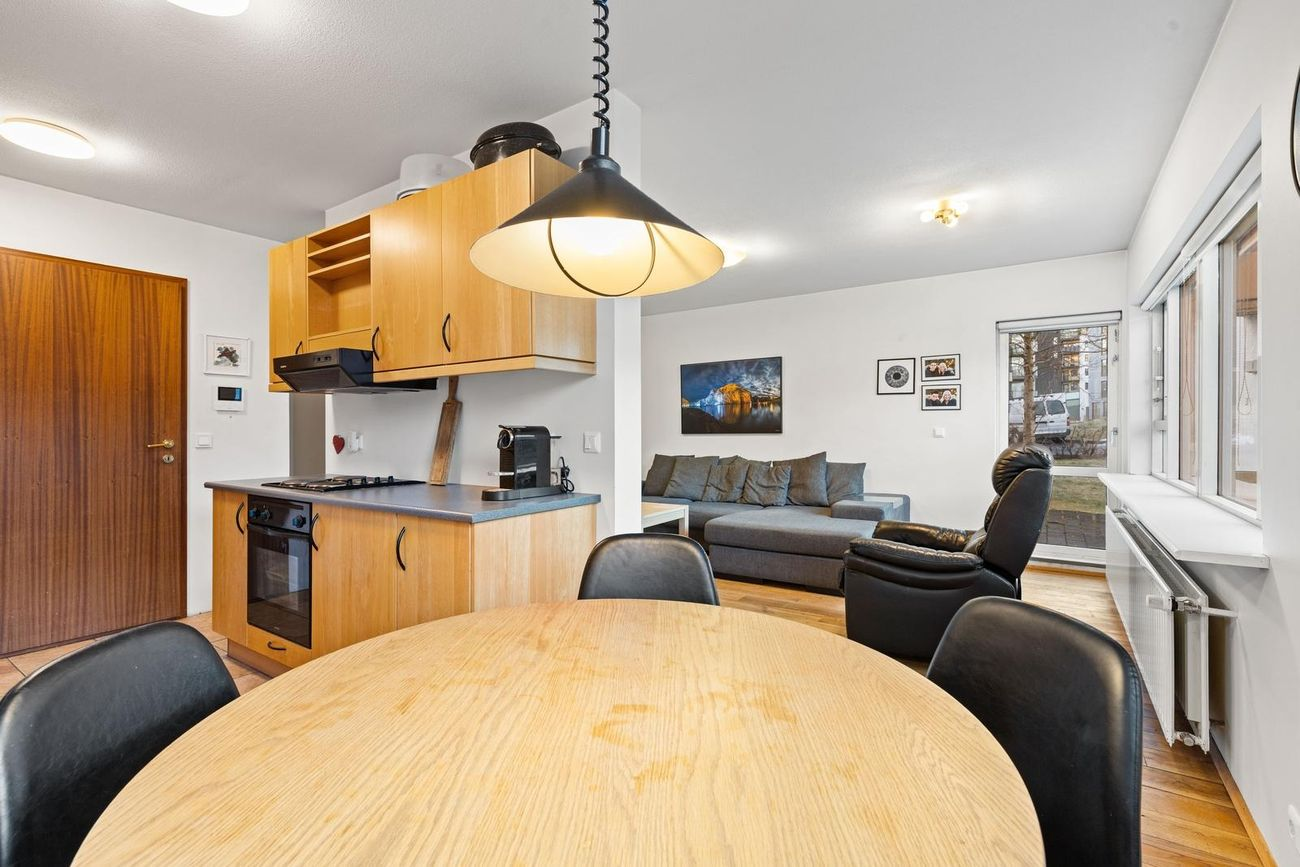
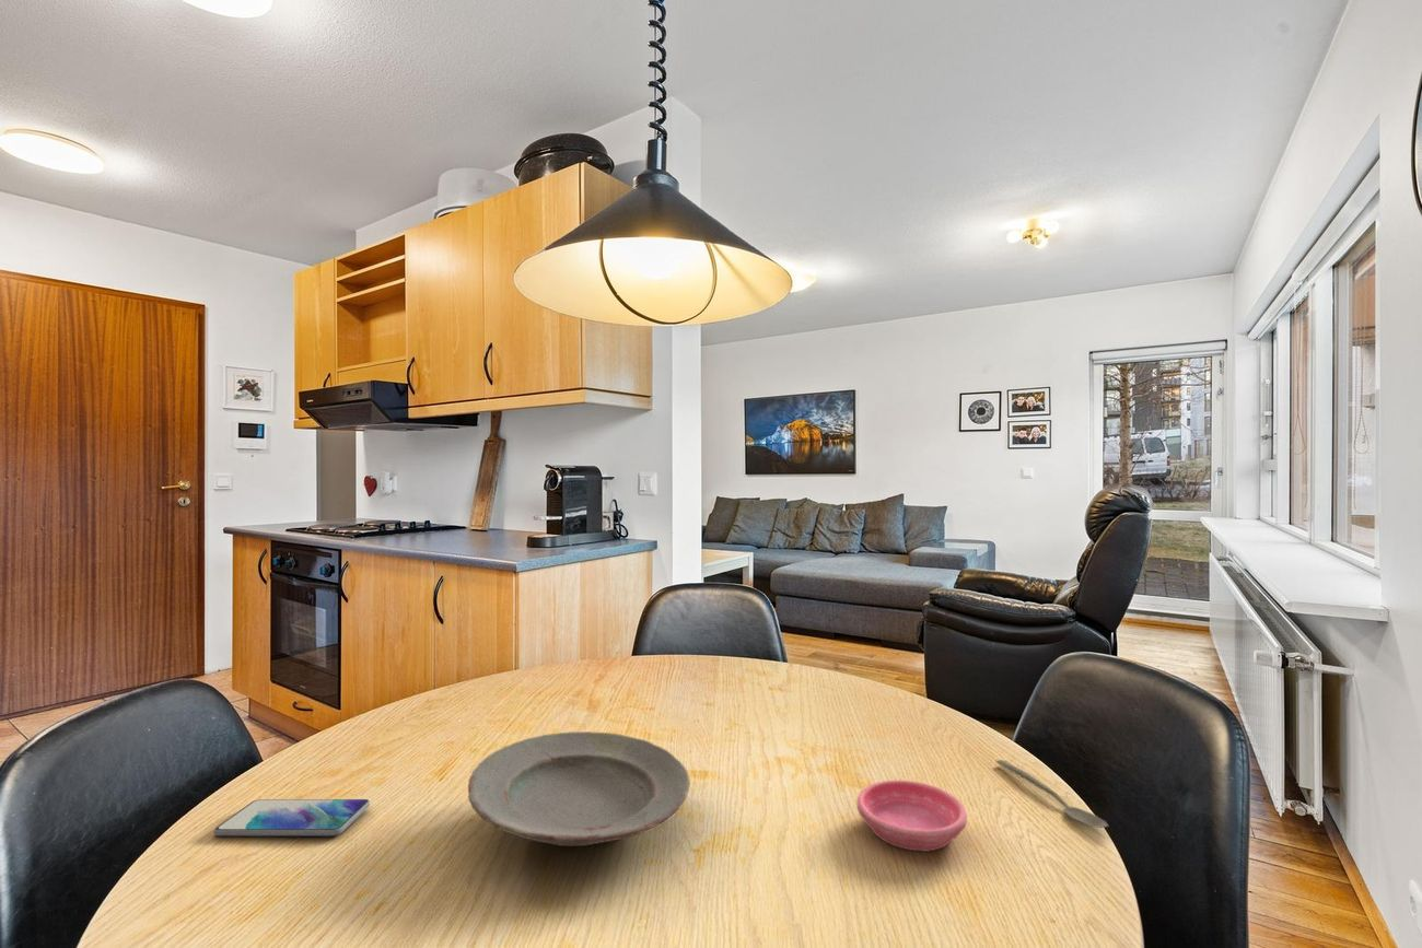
+ plate (581, 795)
+ saucer (910, 816)
+ smartphone (294, 817)
+ spoon (1046, 789)
